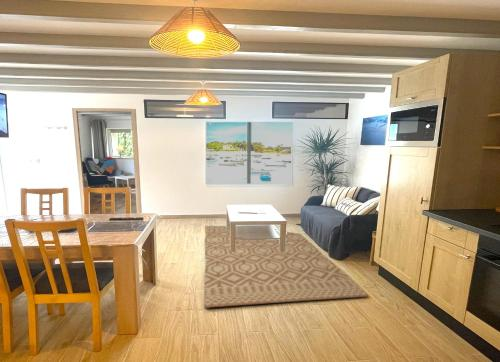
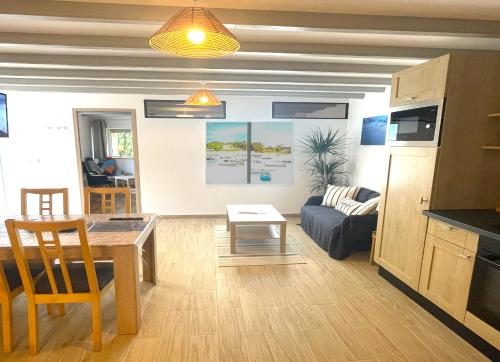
- rug (263, 250)
